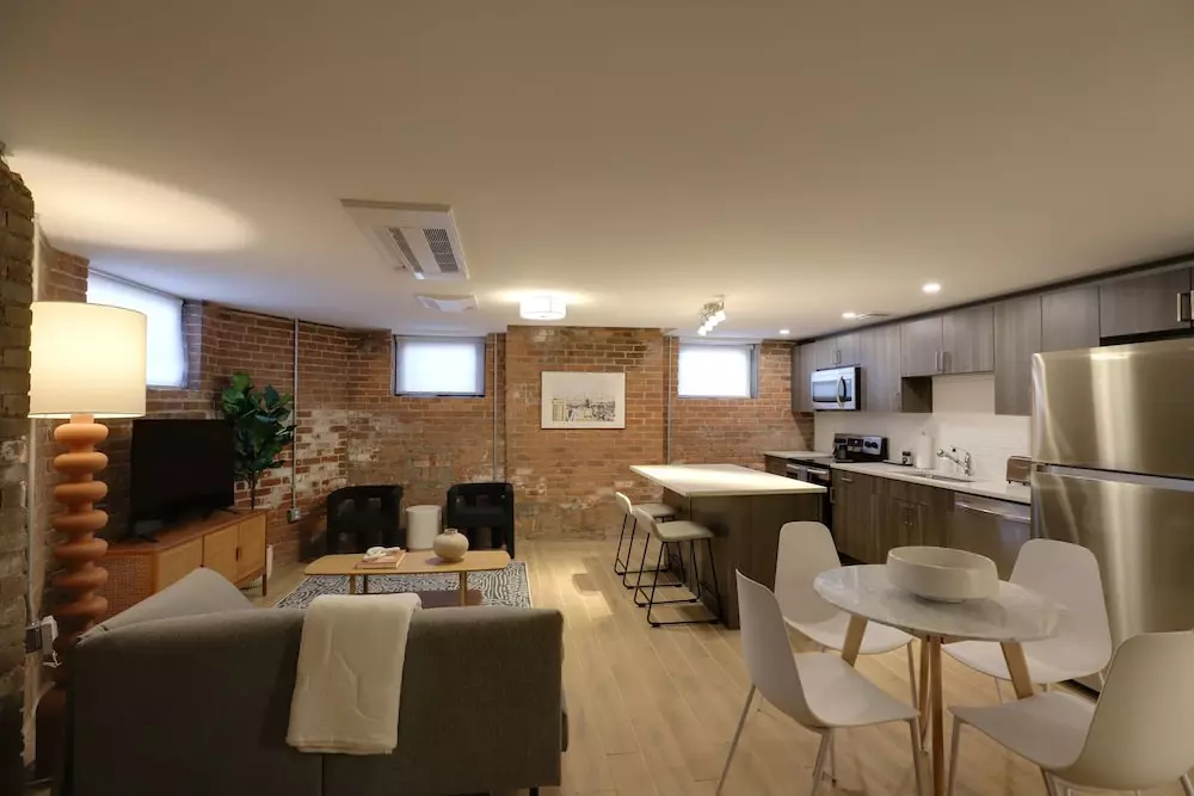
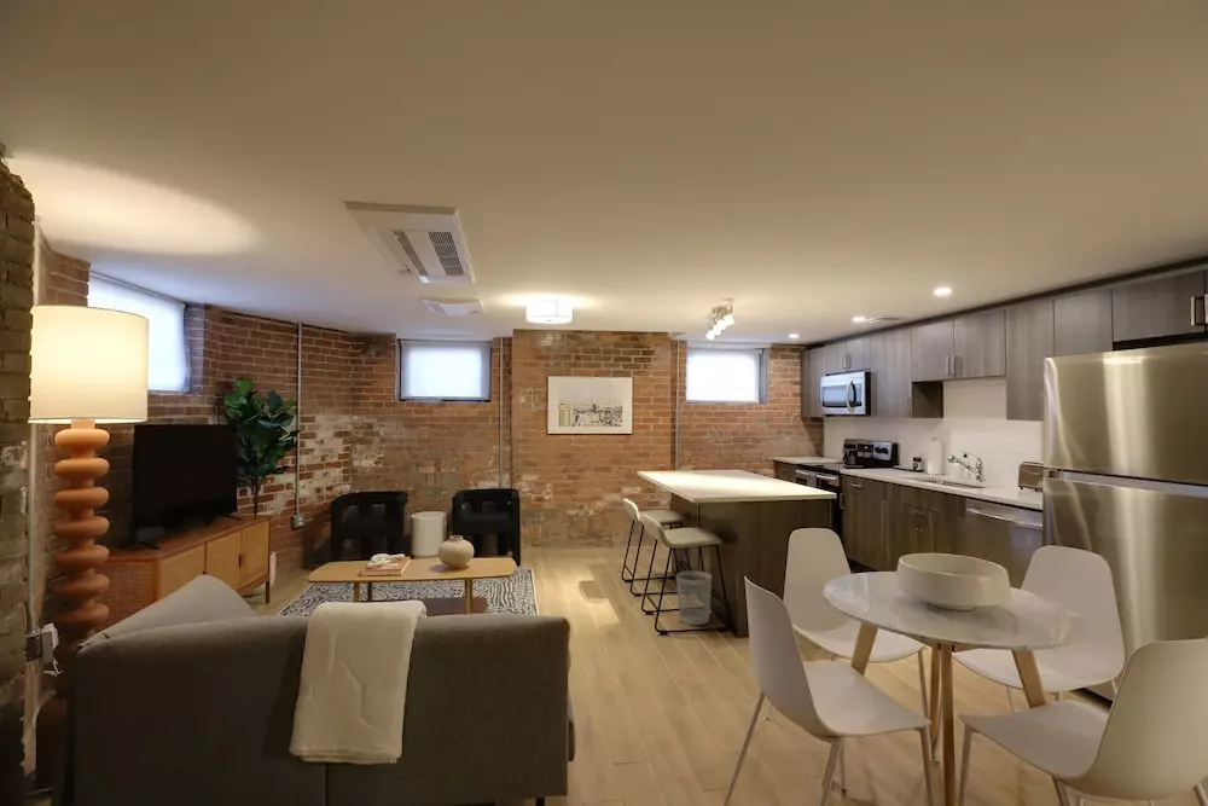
+ wastebasket (695, 597)
